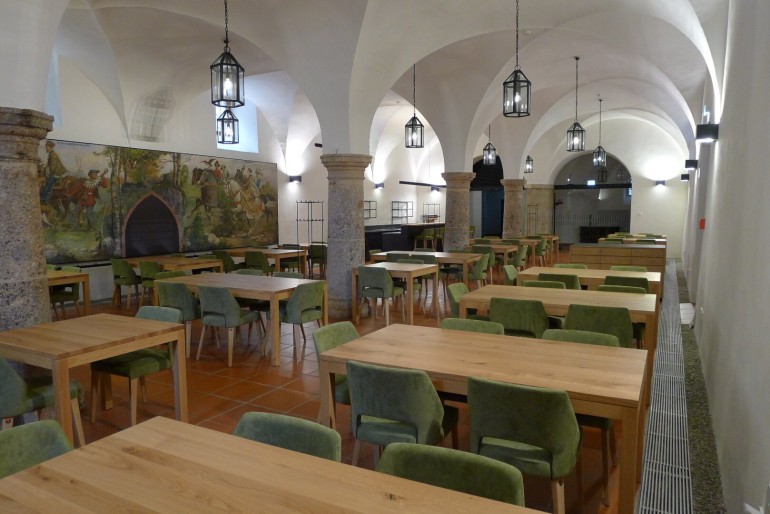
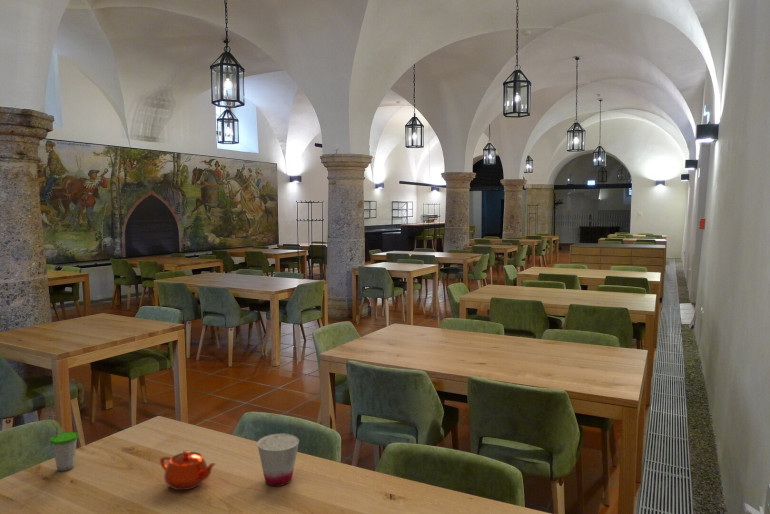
+ teapot (188, 467)
+ cup (64, 445)
+ cup (278, 461)
